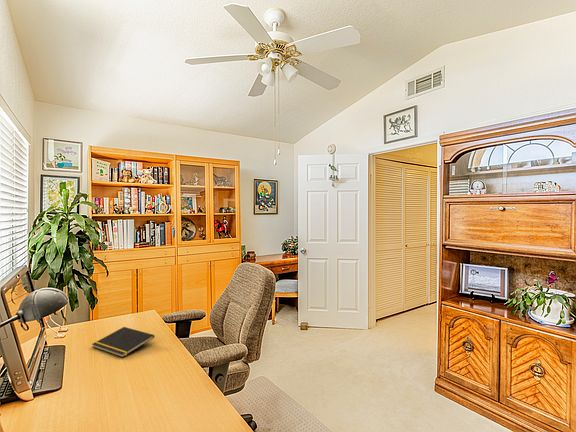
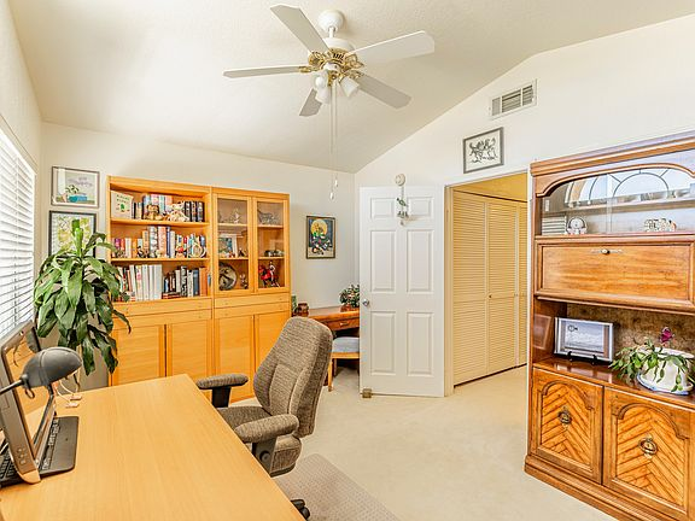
- notepad (123, 340)
